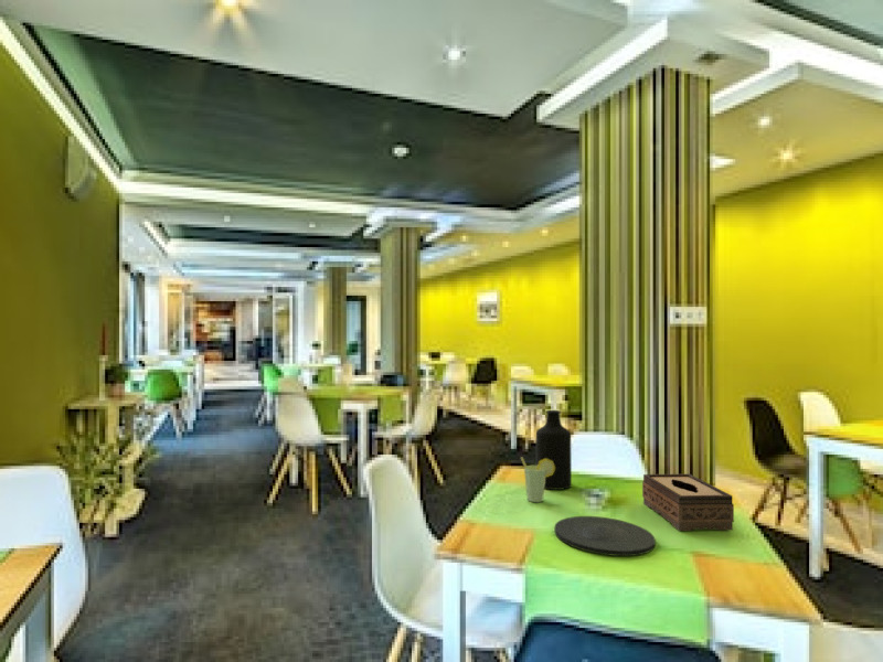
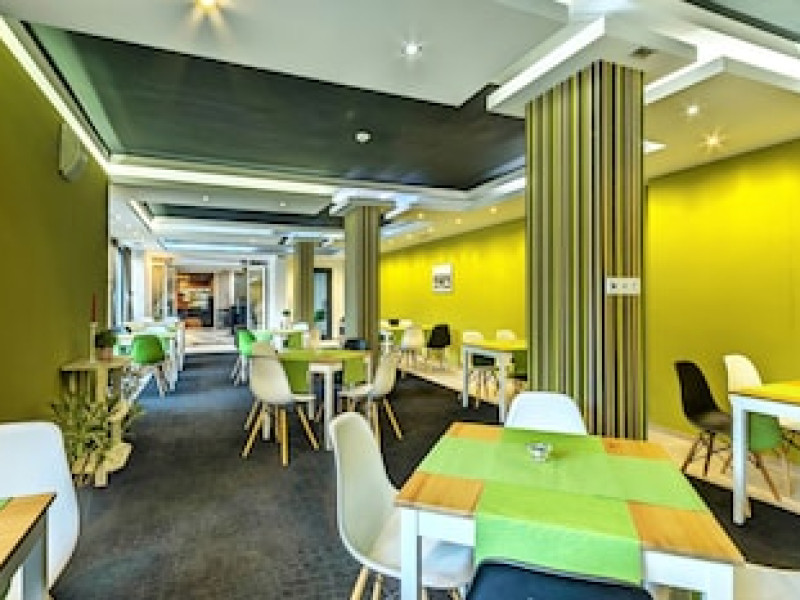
- tissue box (684, 500)
- plate (603, 531)
- cup (538, 478)
- bottle (553, 447)
